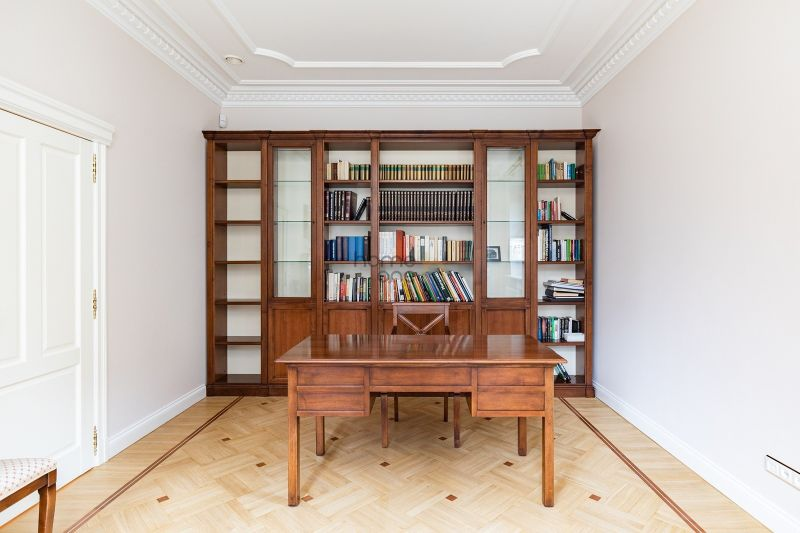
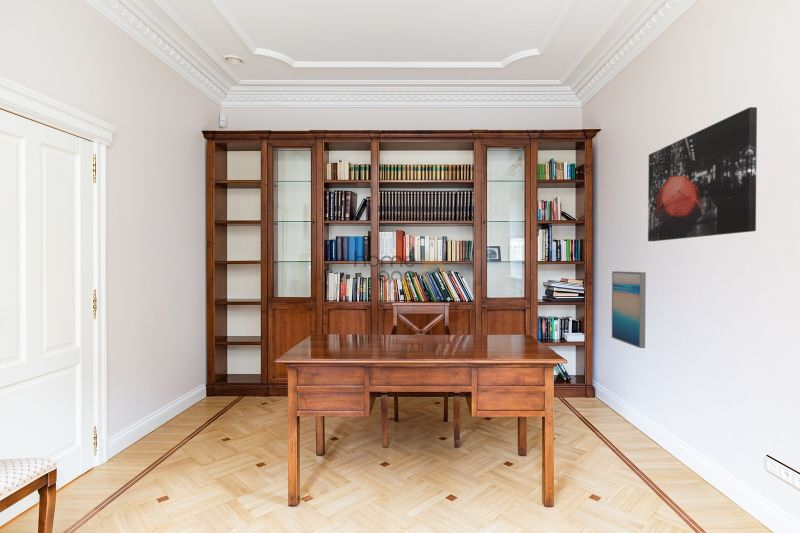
+ wall art (627, 307)
+ wall art (692, 186)
